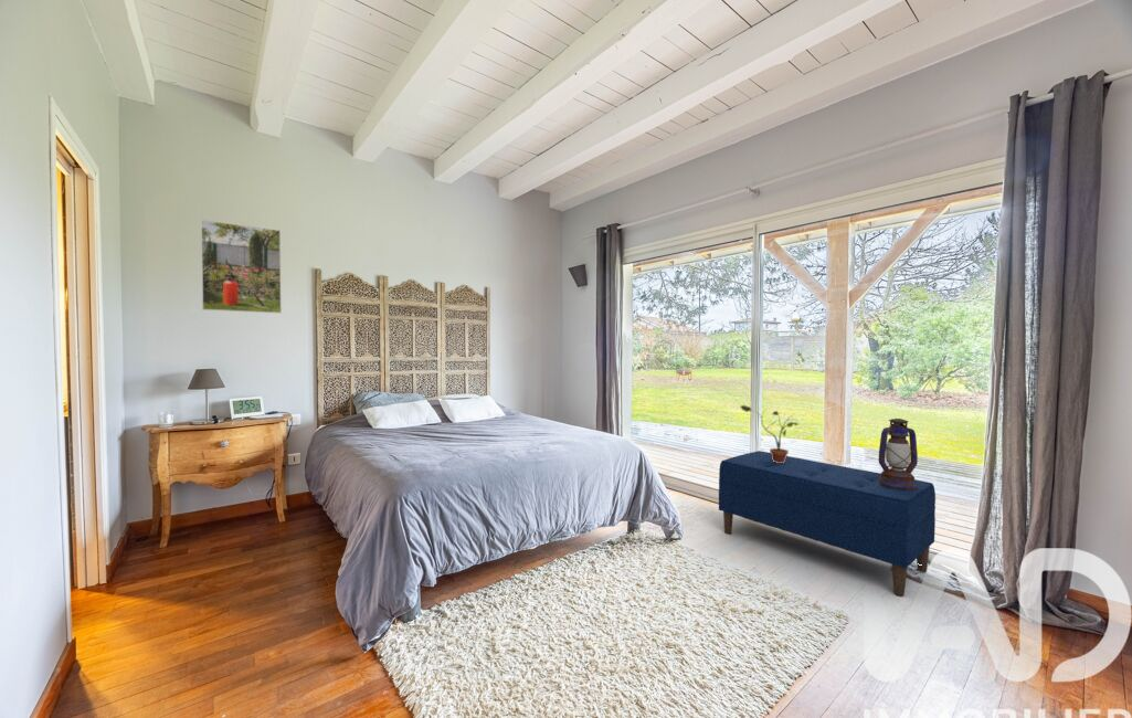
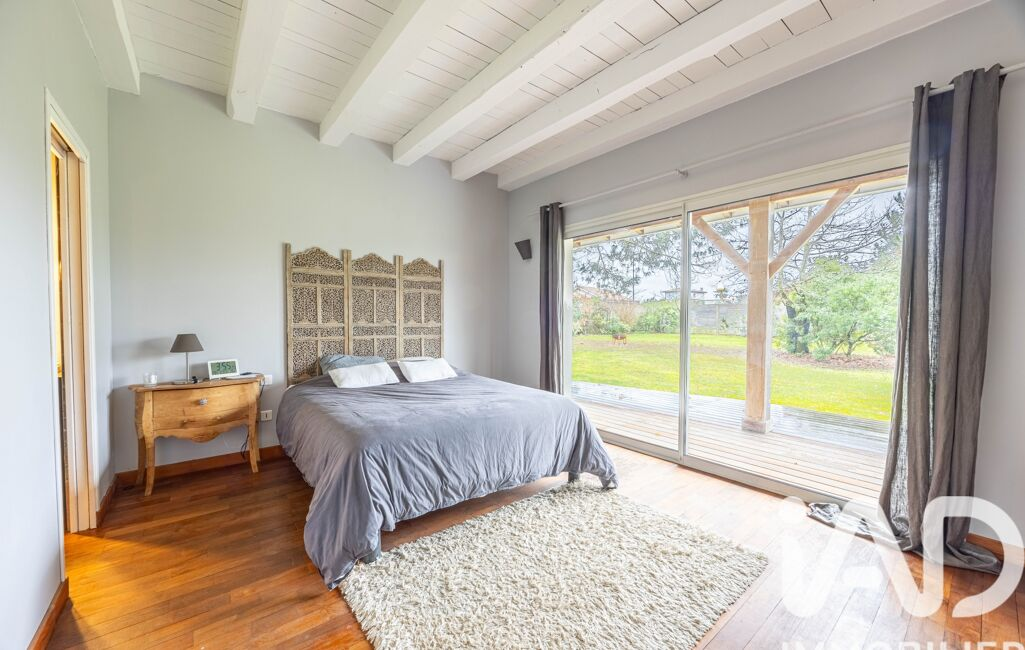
- lantern (898, 452)
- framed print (242, 268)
- bench (816, 510)
- potted plant (772, 433)
